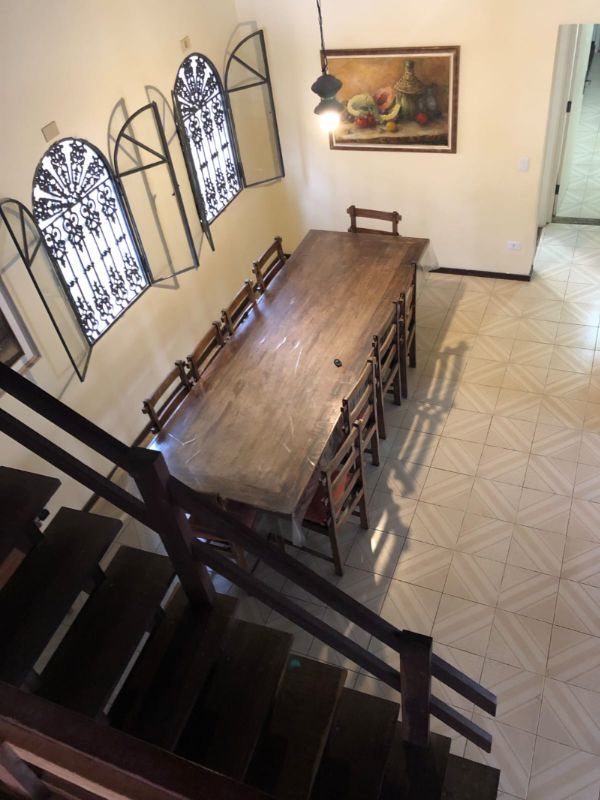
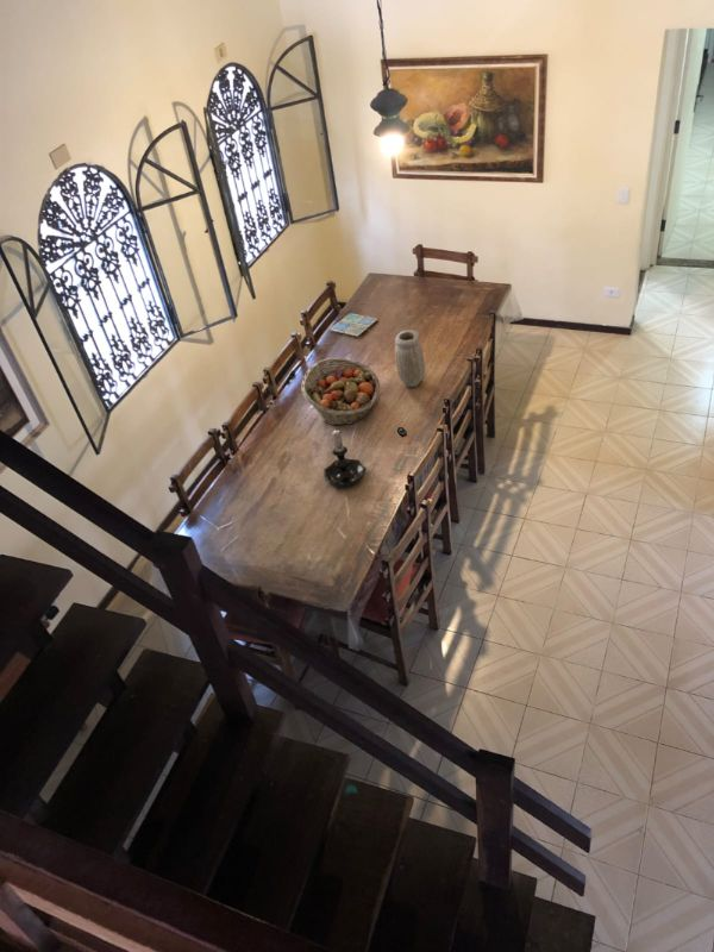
+ fruit basket (342, 390)
+ drink coaster (353, 324)
+ vase (409, 359)
+ candle holder (340, 452)
